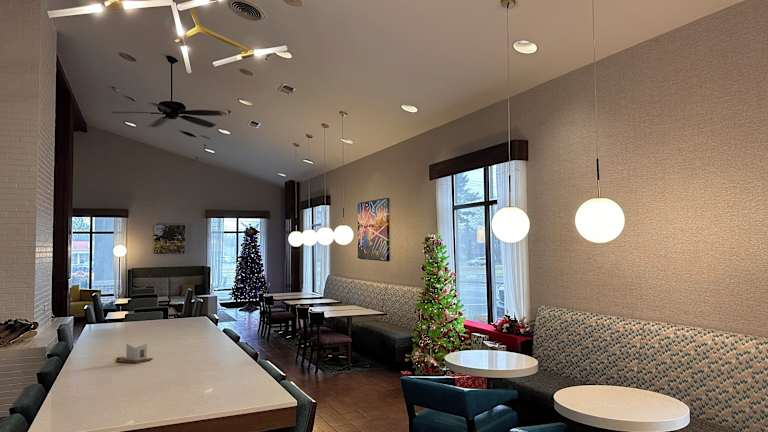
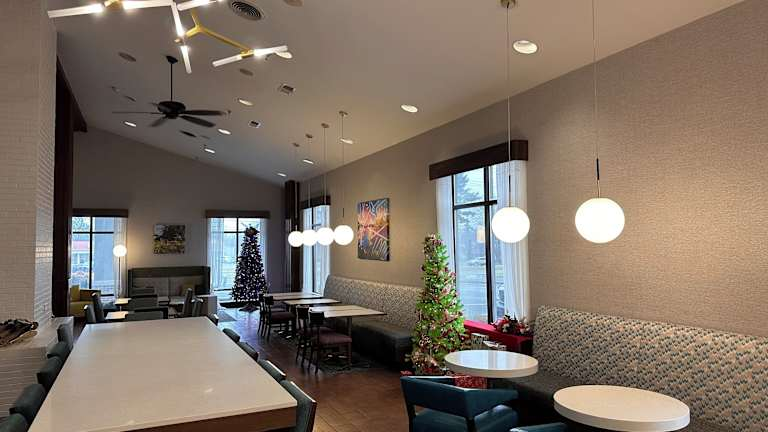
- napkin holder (133, 351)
